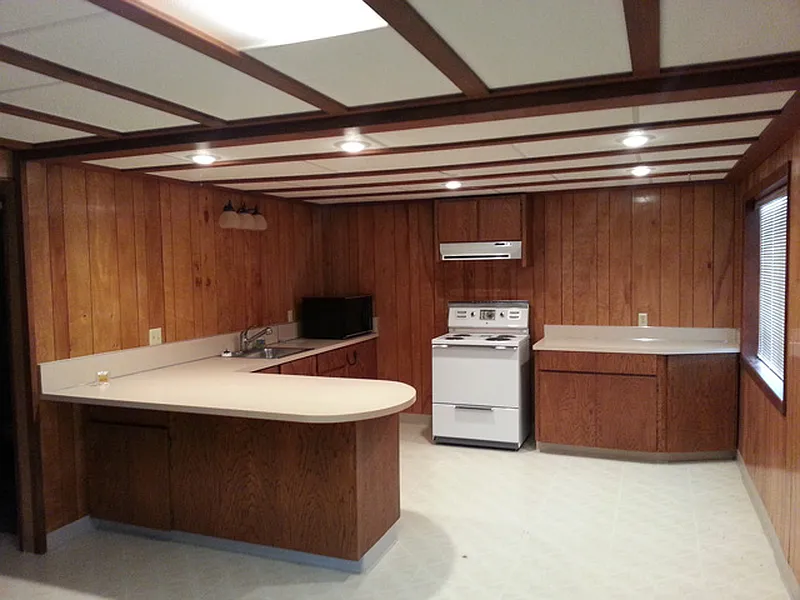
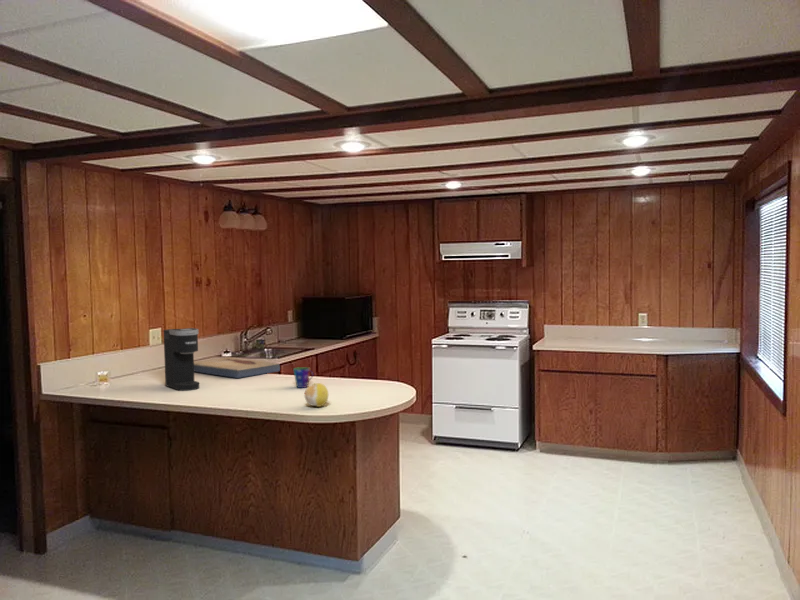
+ cup (304, 377)
+ fish fossil (233, 366)
+ coffee maker (181, 357)
+ fruit (316, 394)
